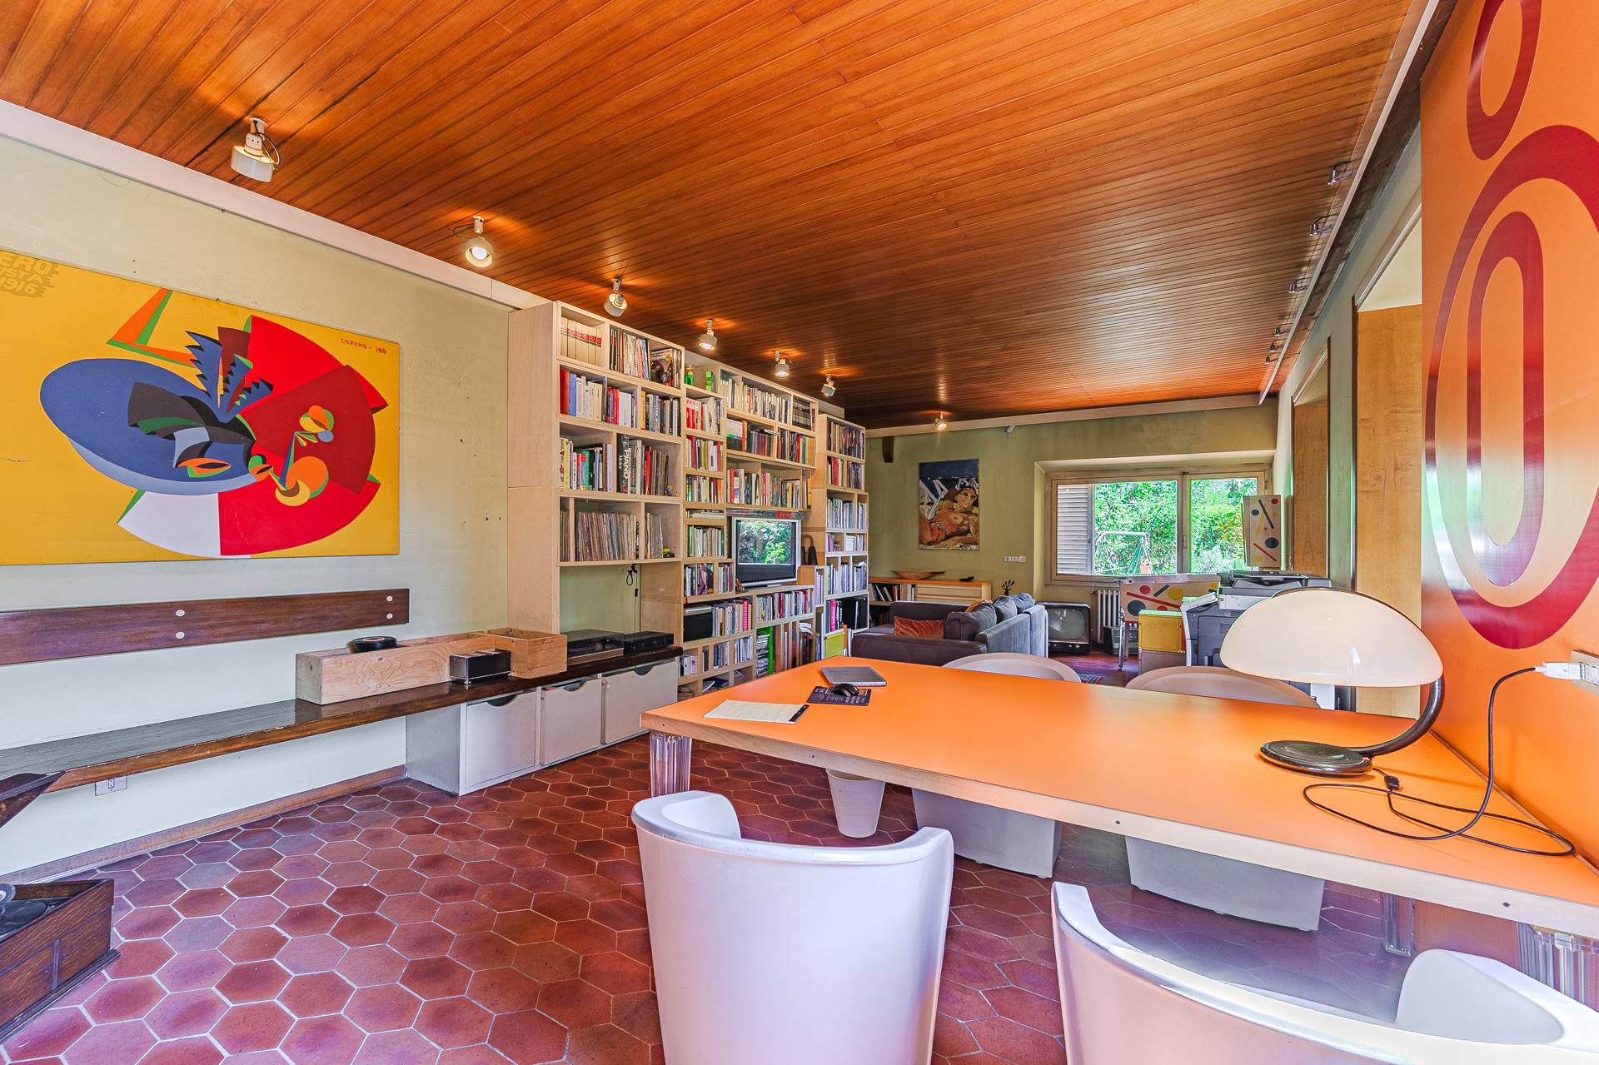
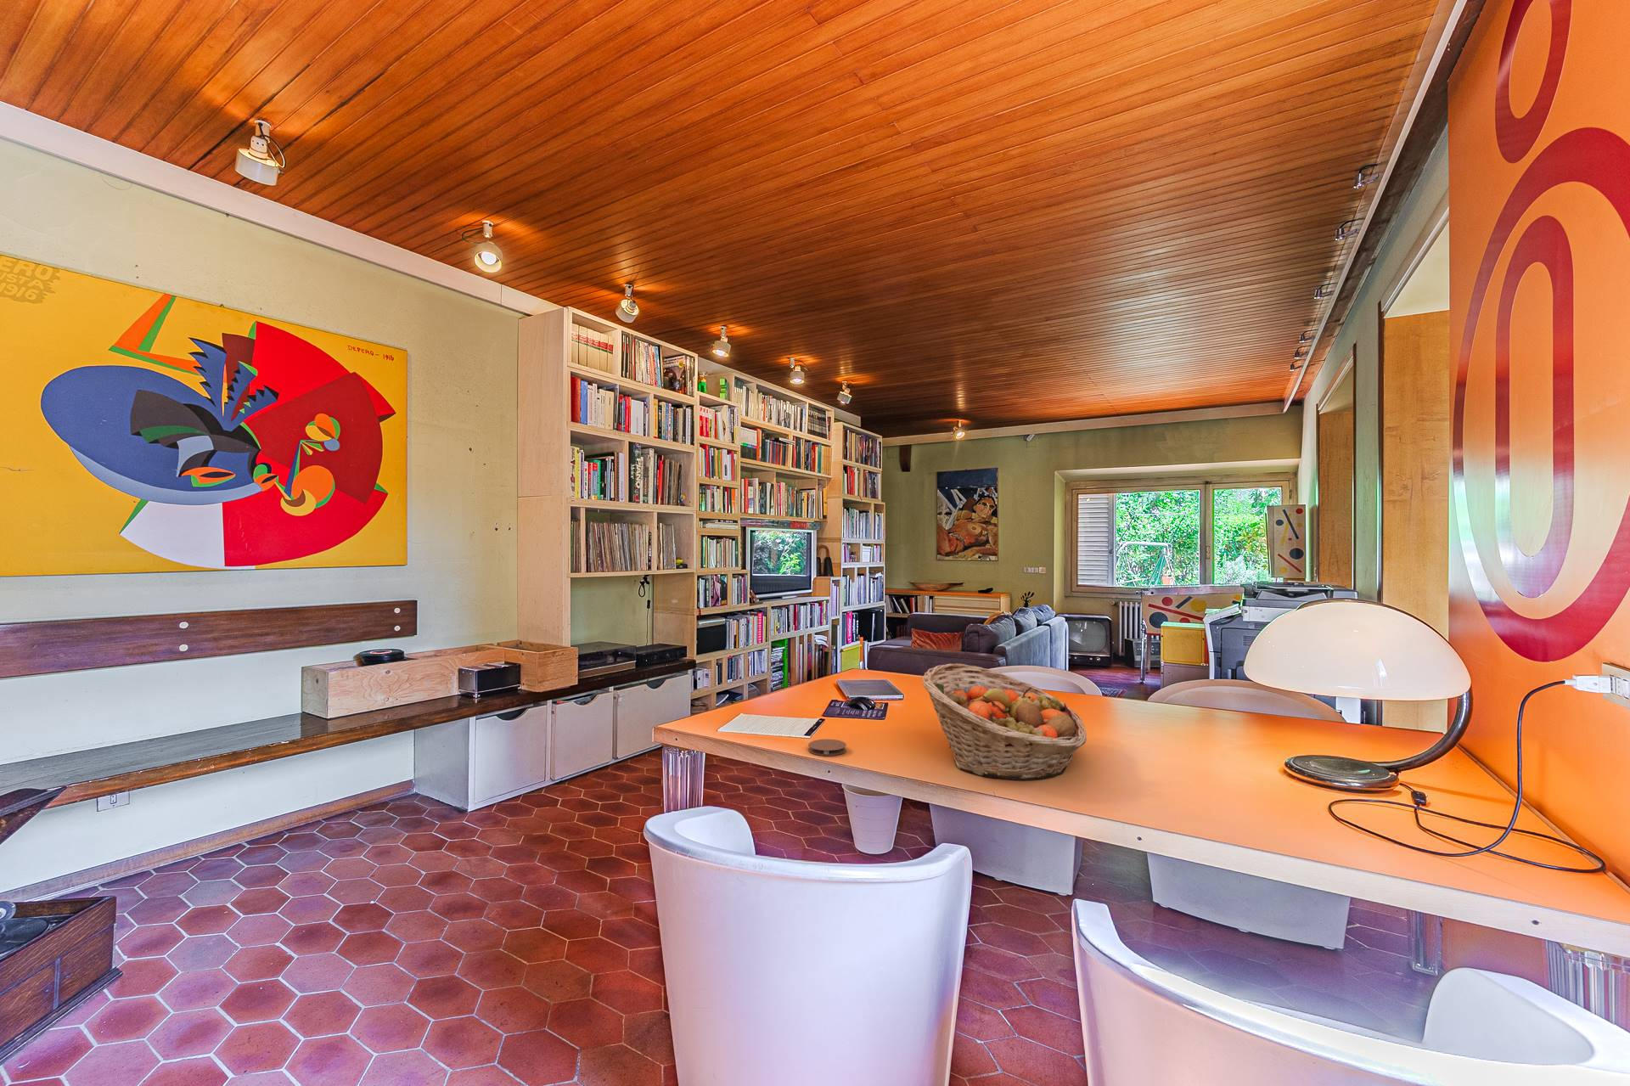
+ fruit basket (1002, 716)
+ coaster (827, 747)
